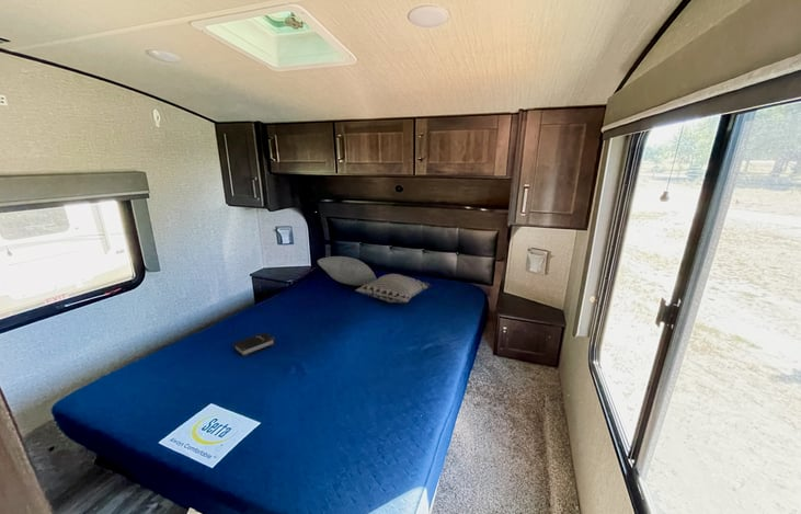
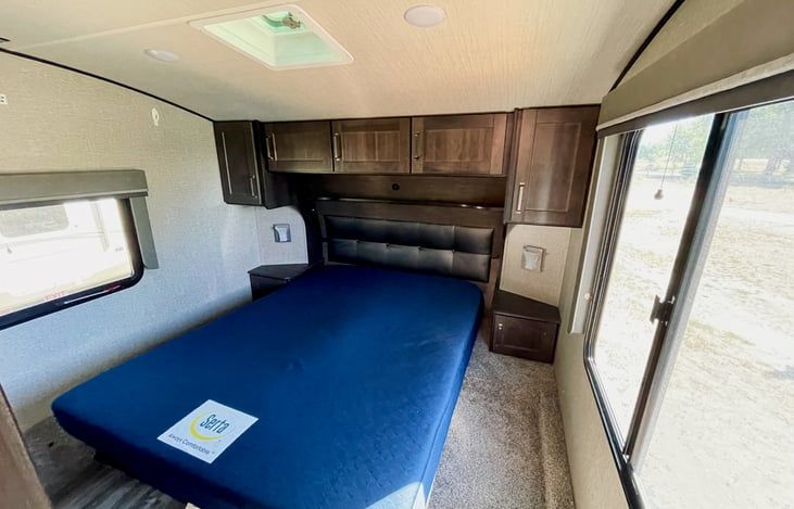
- decorative pillow (394, 287)
- pillow (348, 271)
- hardback book (254, 343)
